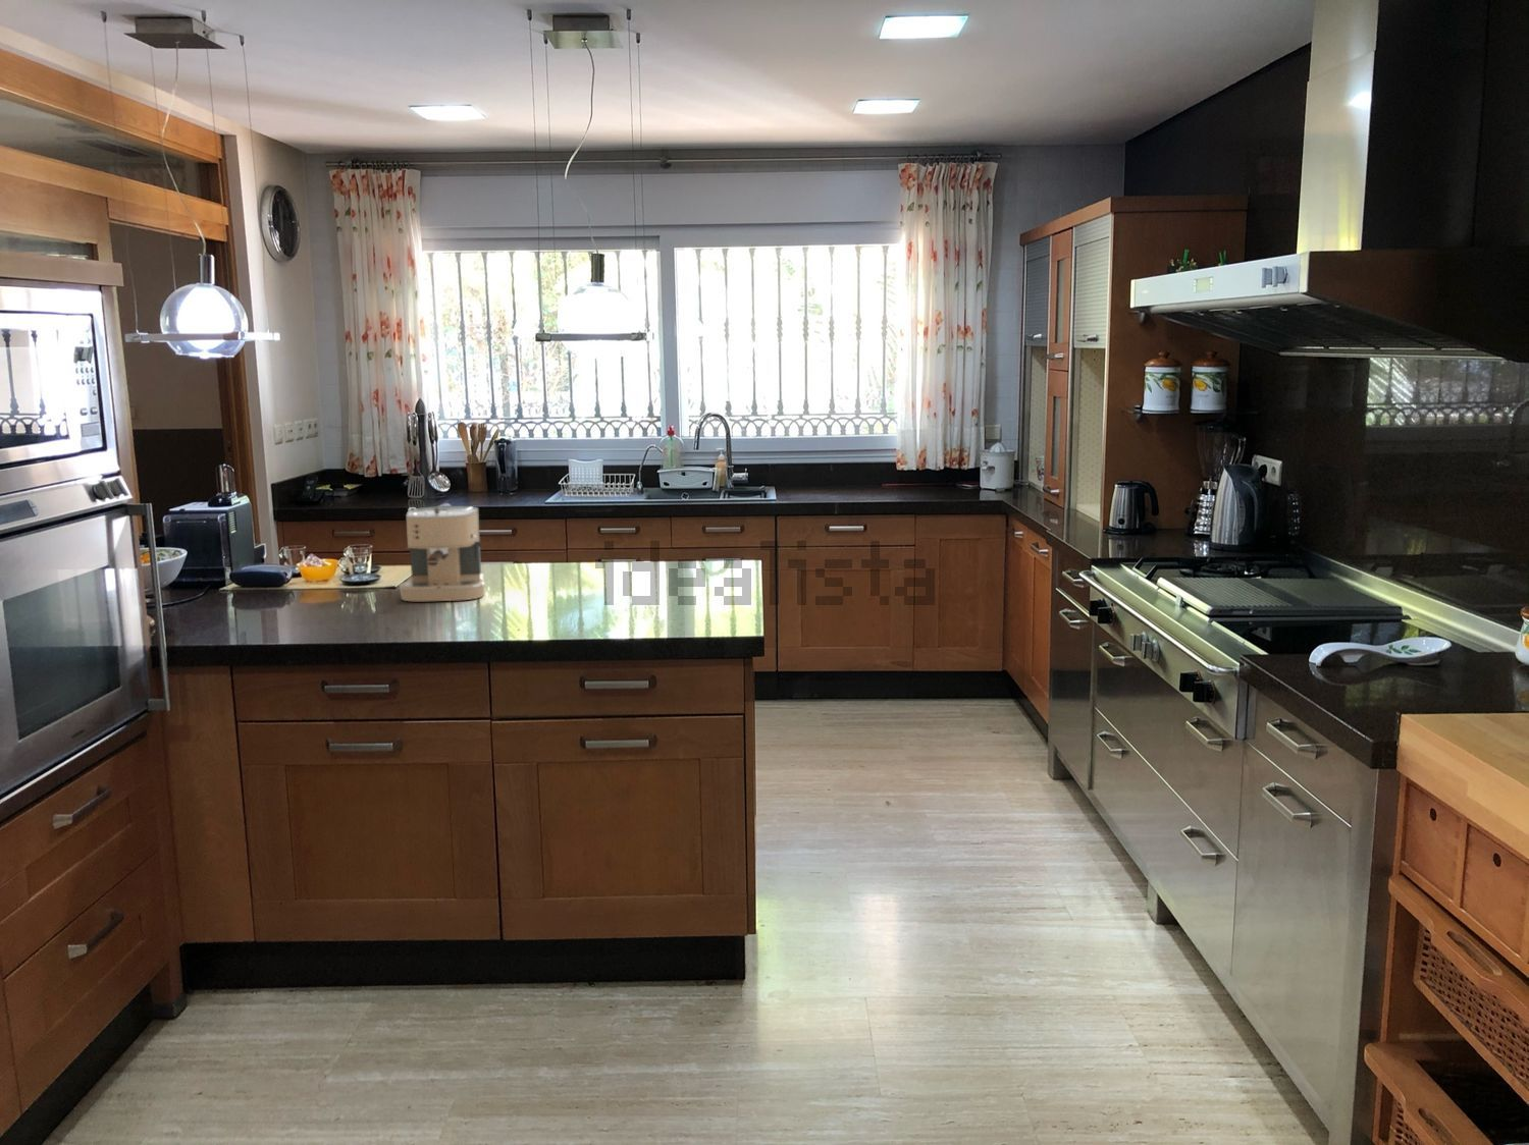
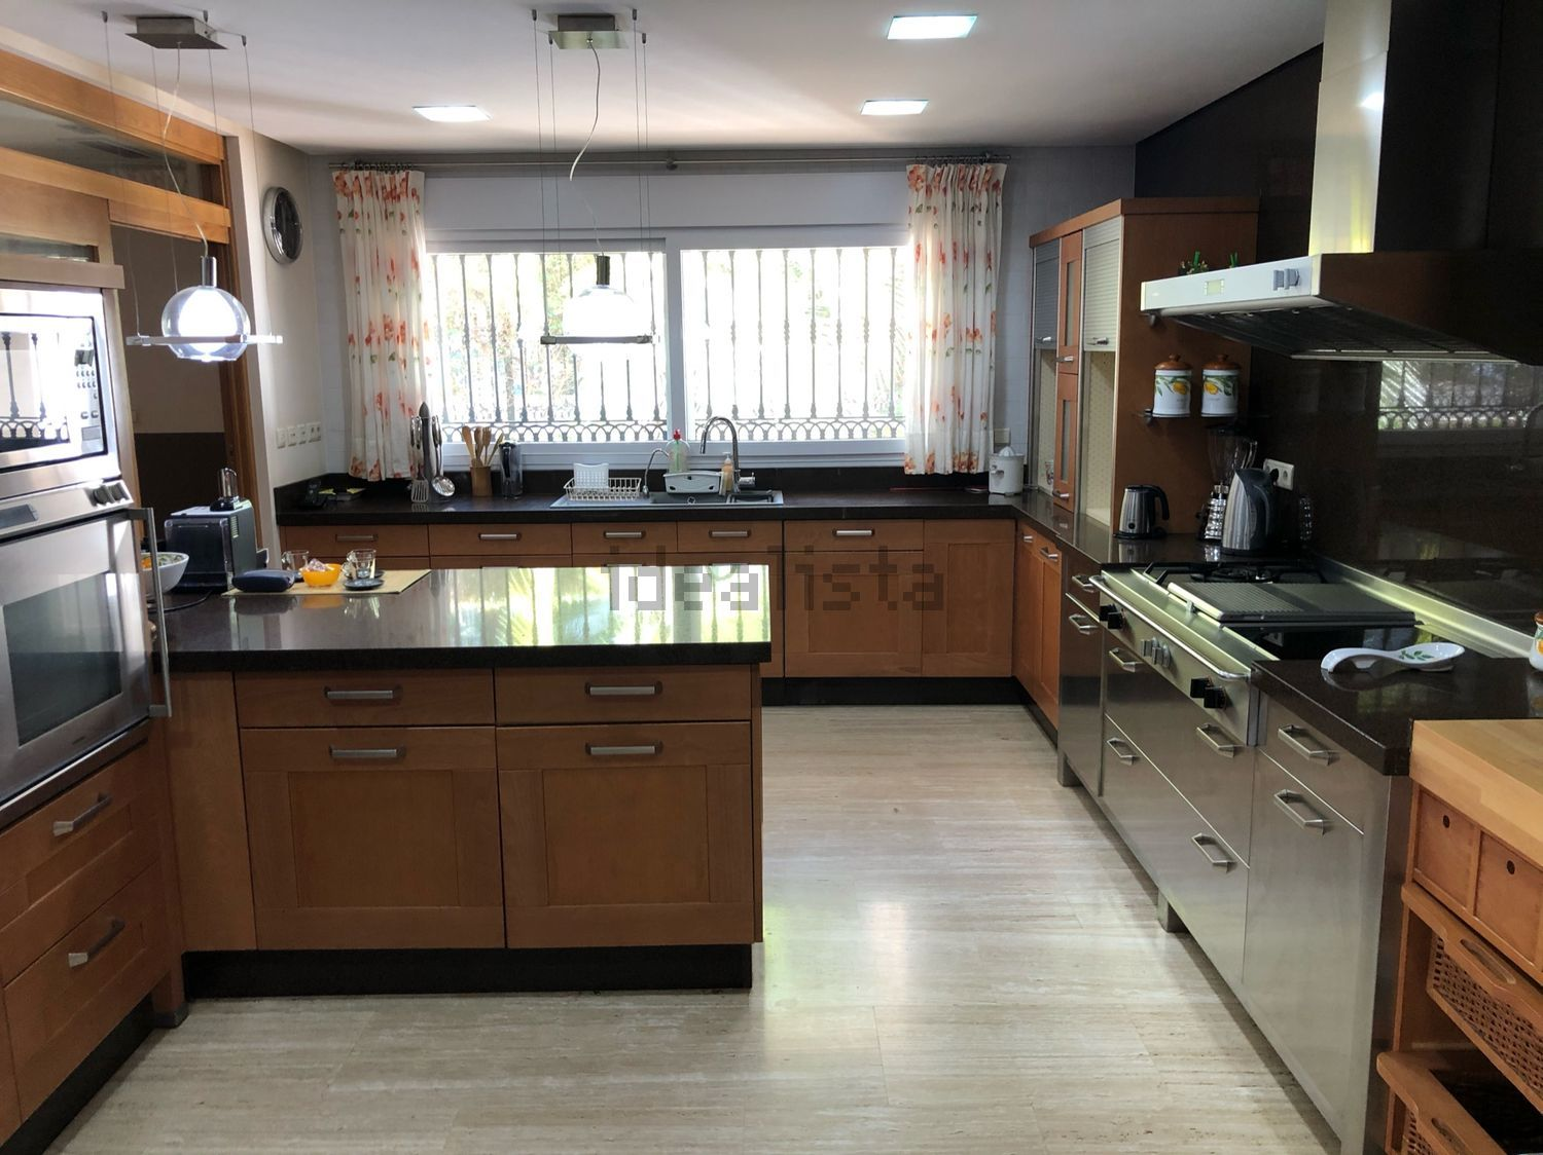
- coffee maker (441, 550)
